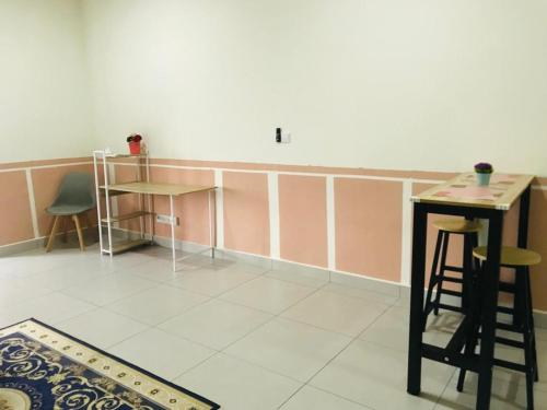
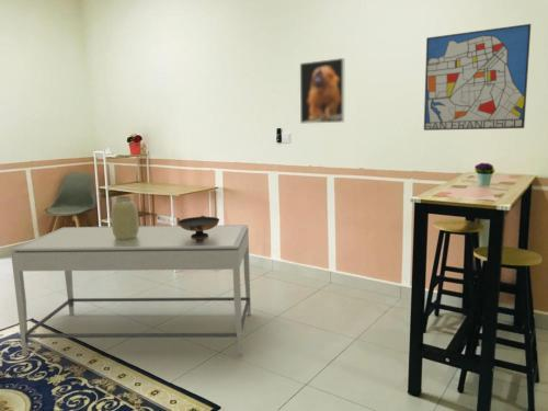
+ dining table (144, 298)
+ decorative bowl (198, 227)
+ wall art (472, 81)
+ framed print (321, 92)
+ vase (124, 217)
